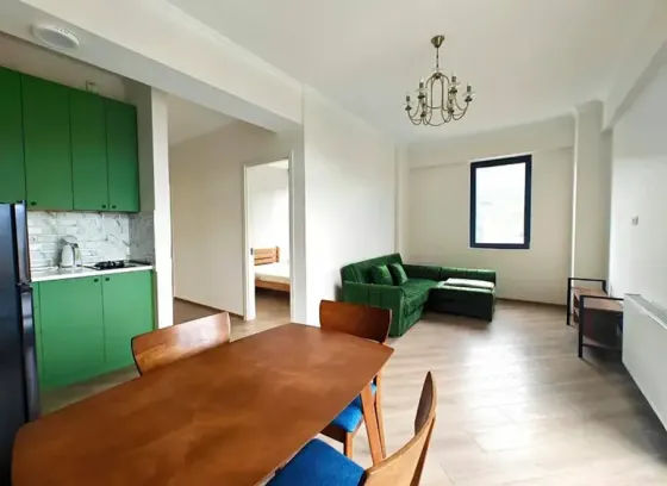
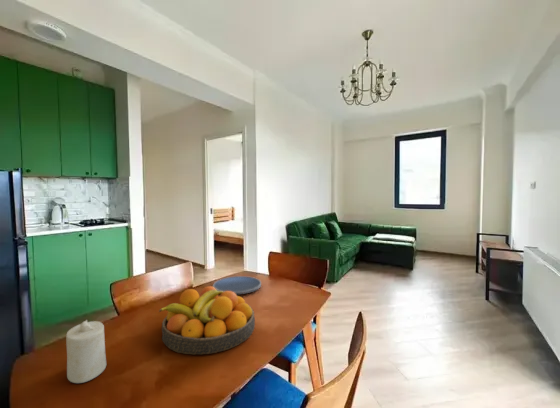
+ plate (237, 285)
+ fruit bowl (210, 309)
+ candle (86, 346)
